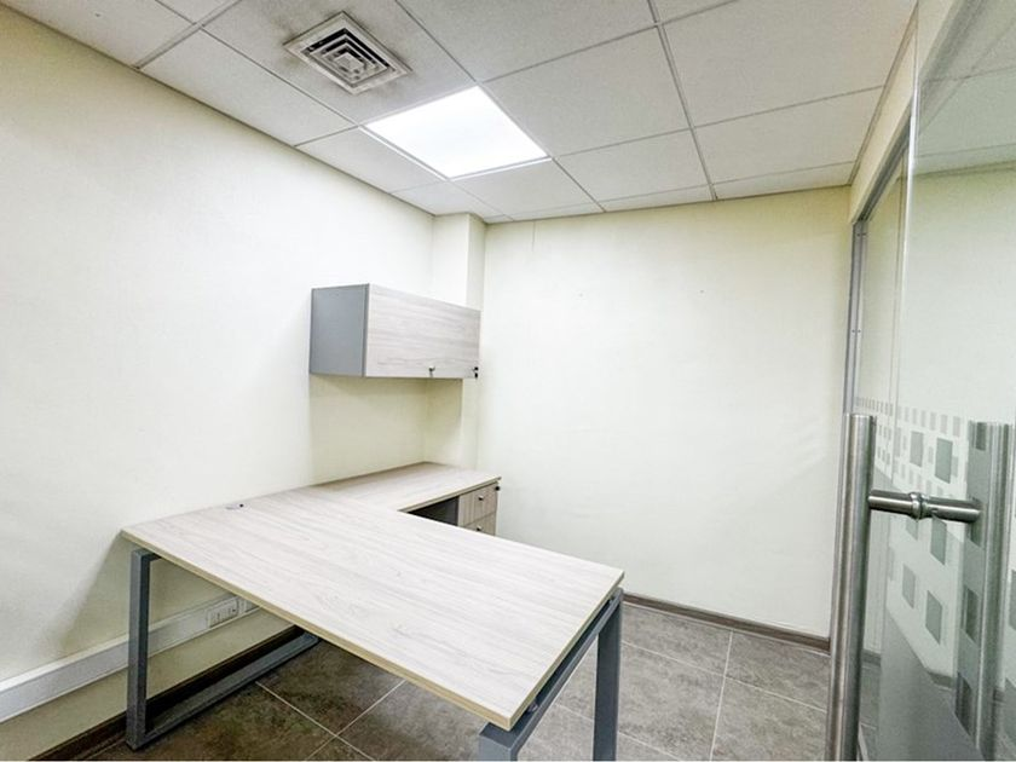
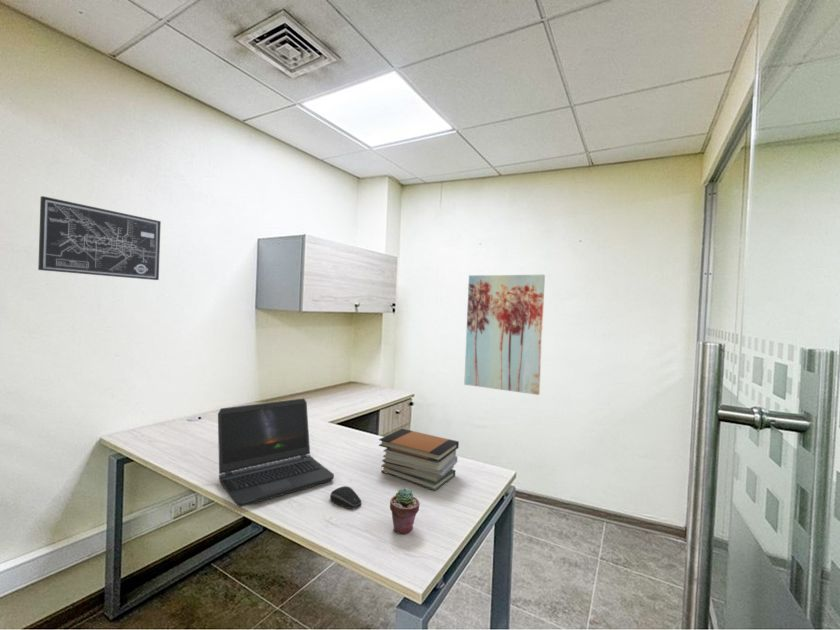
+ wall art (106, 242)
+ book stack (419, 457)
+ wall art (502, 332)
+ potted succulent (404, 509)
+ laptop computer (276, 445)
+ computer mouse (345, 495)
